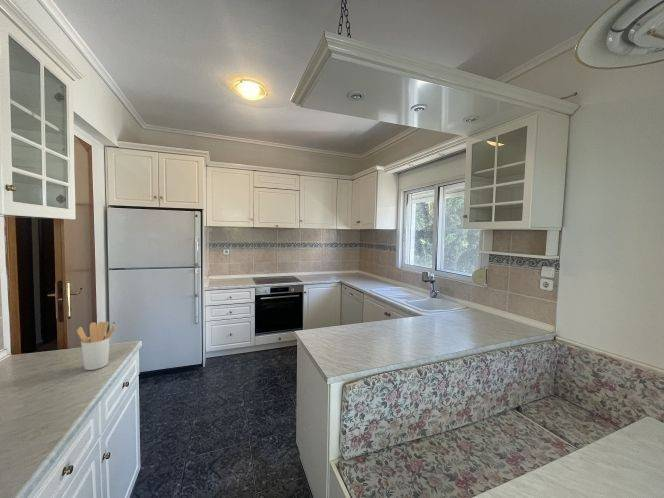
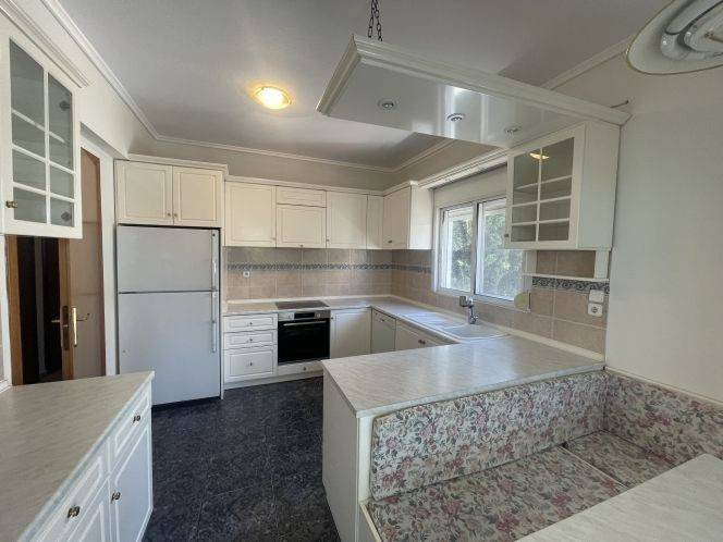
- utensil holder (97, 343)
